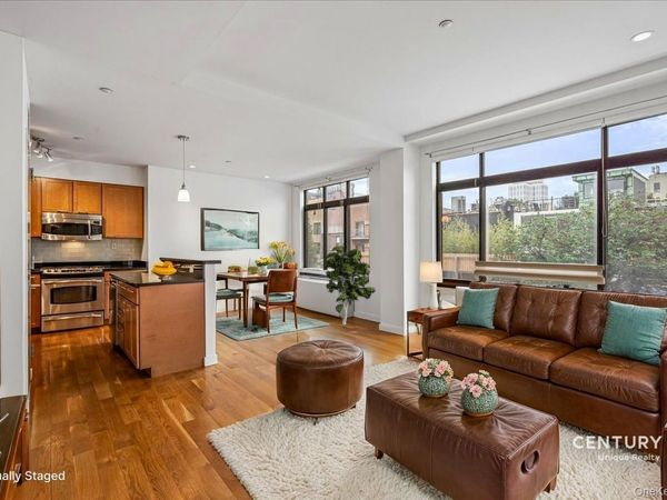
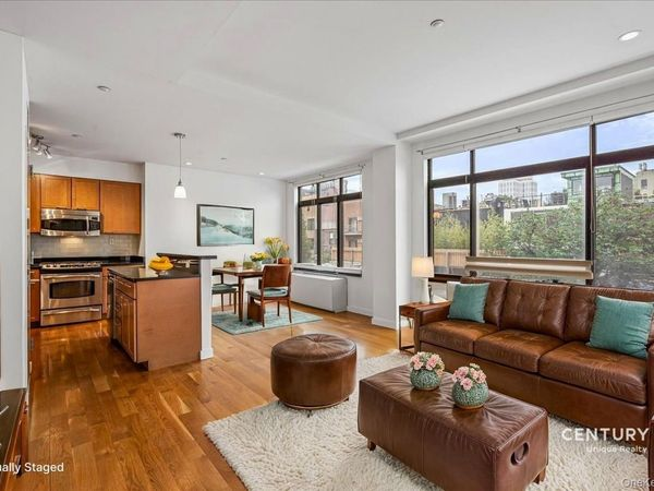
- indoor plant (348, 284)
